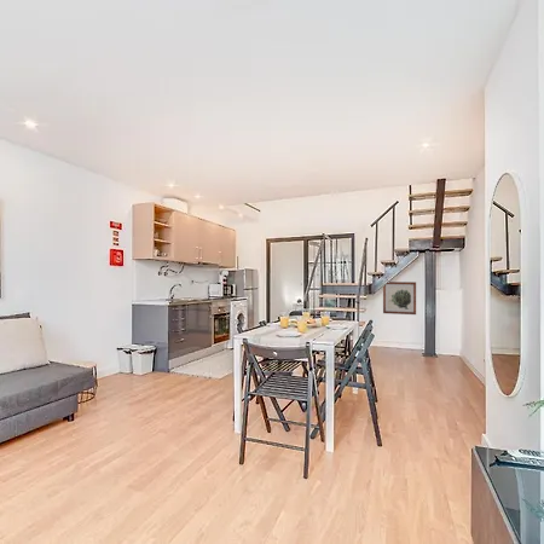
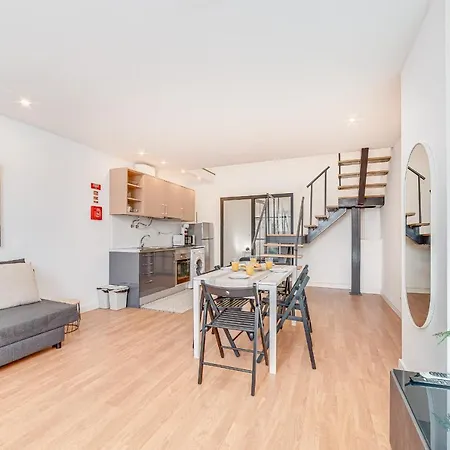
- wall art (399, 297)
